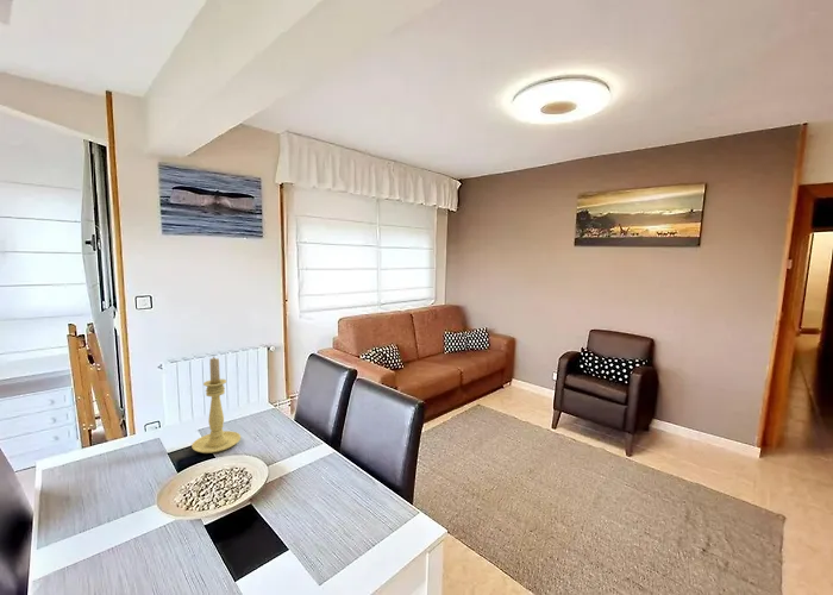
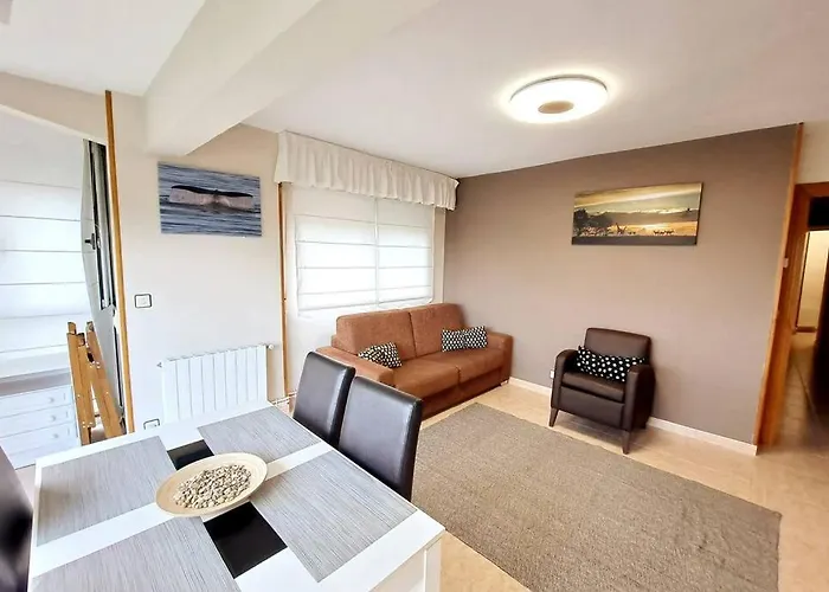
- candle holder (215, 400)
